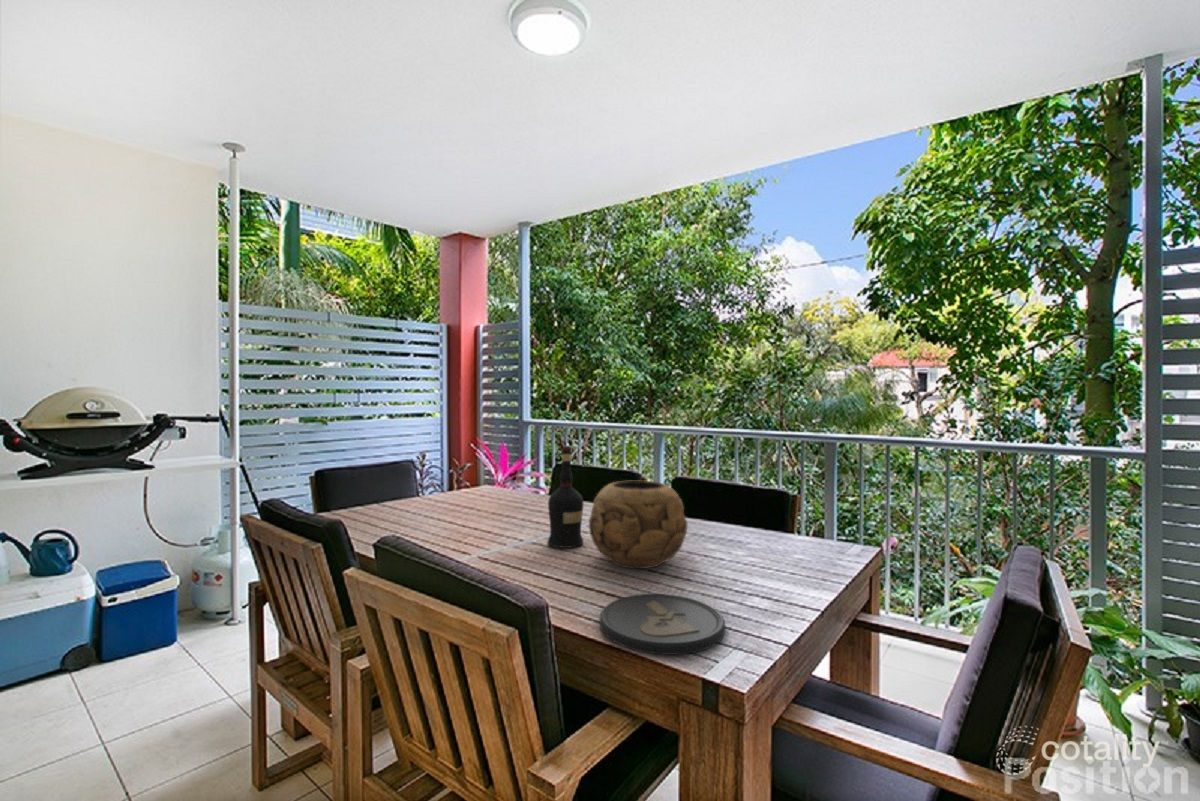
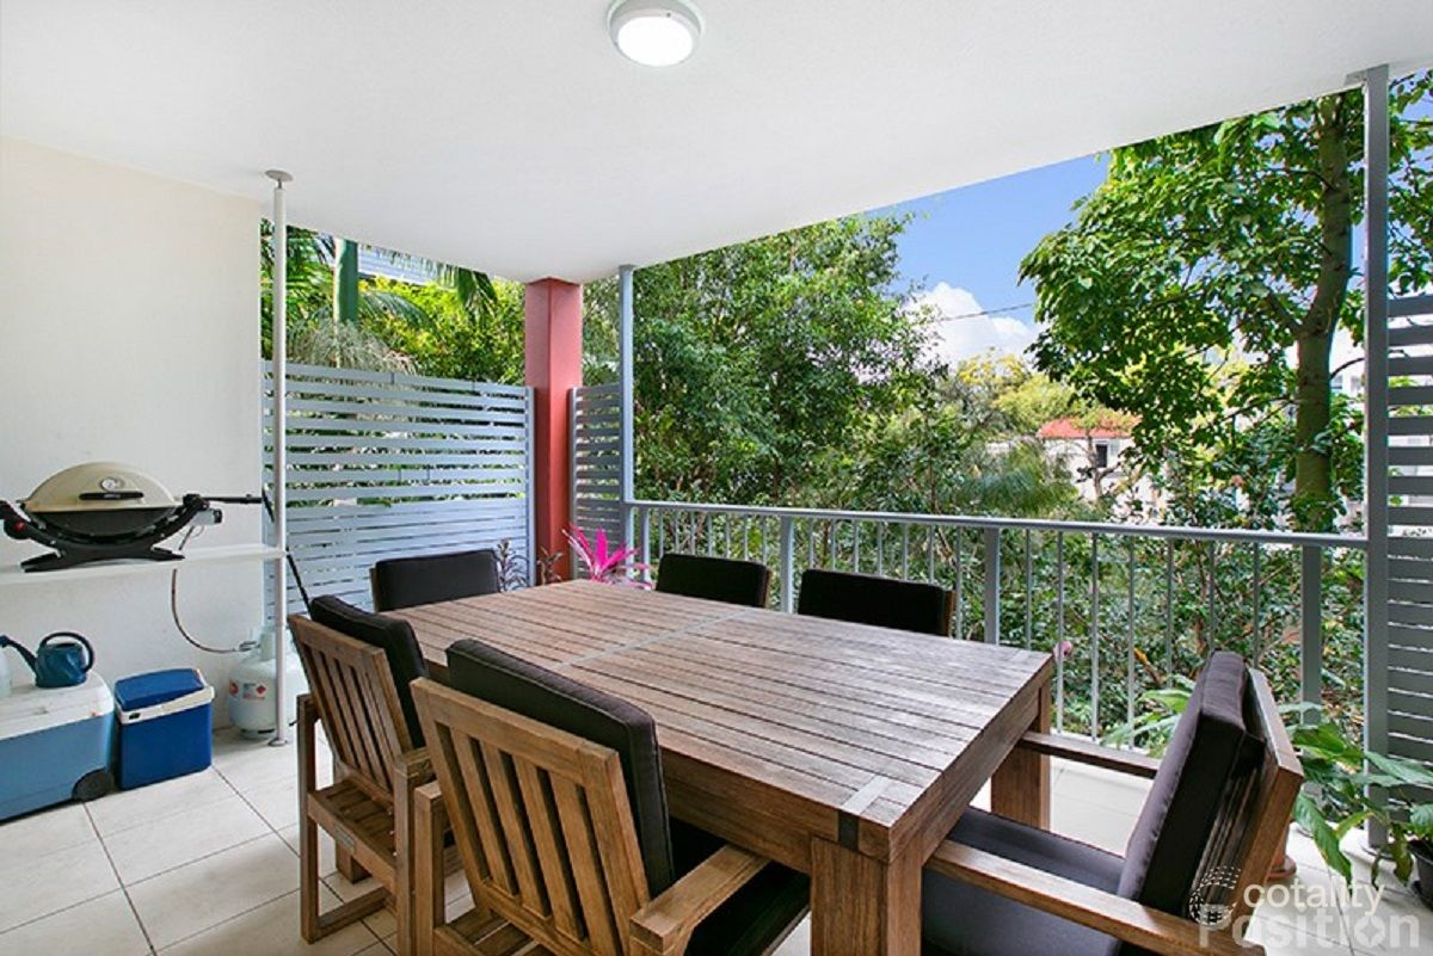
- decorative bowl (637, 522)
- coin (661, 620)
- liquor (566, 495)
